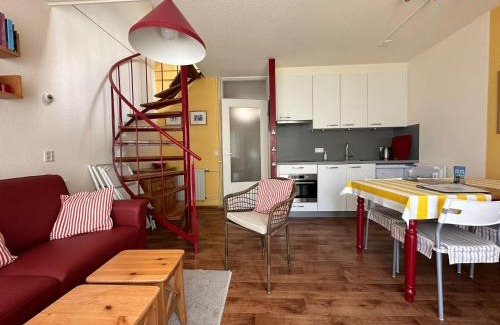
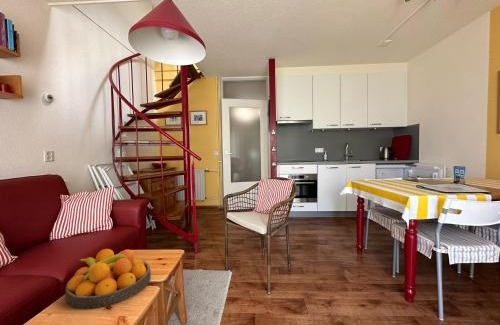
+ fruit bowl (111, 270)
